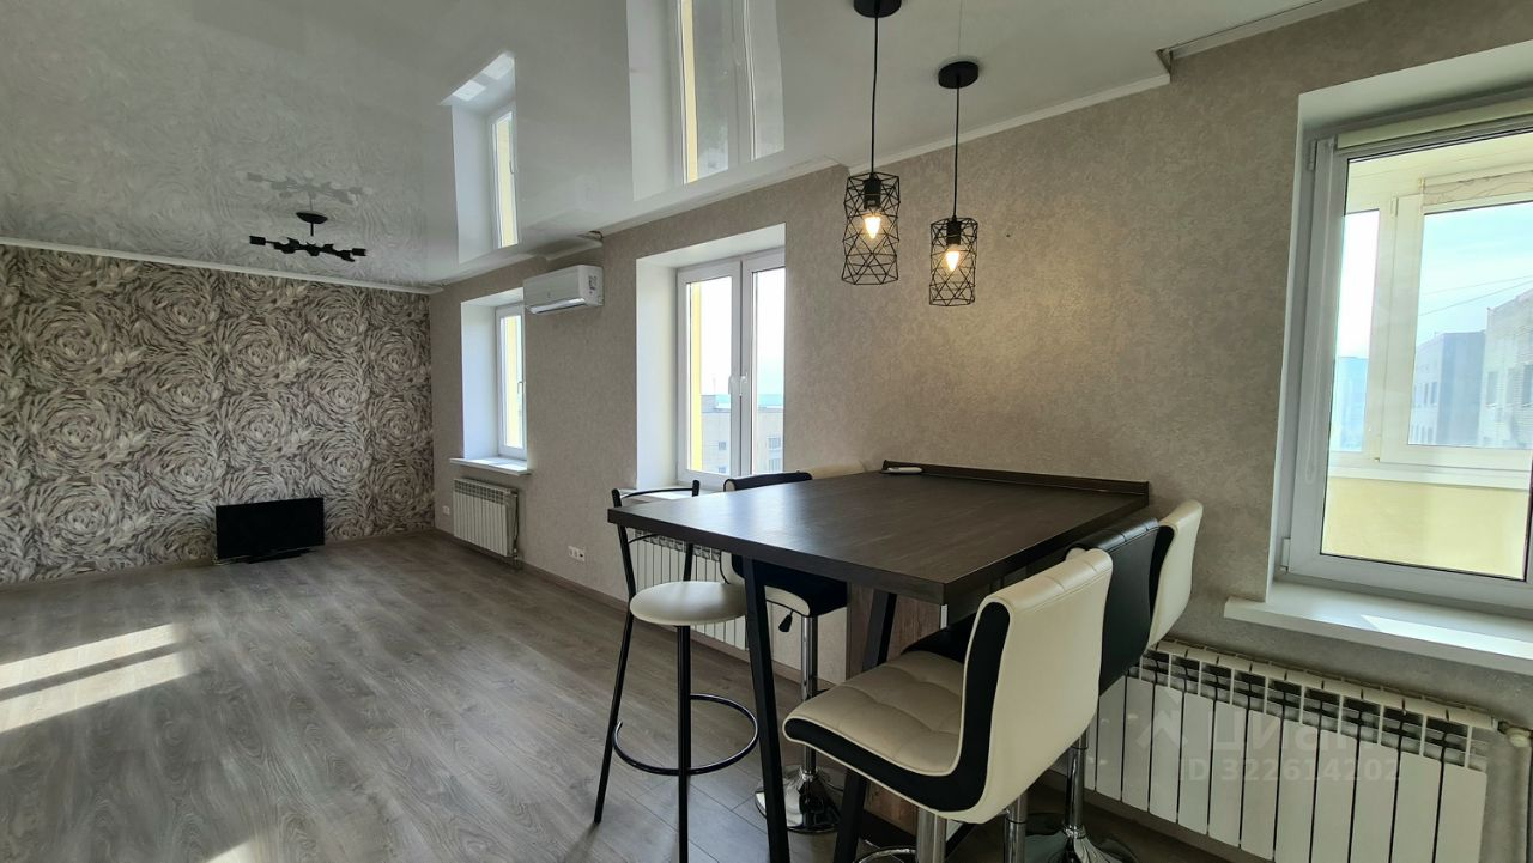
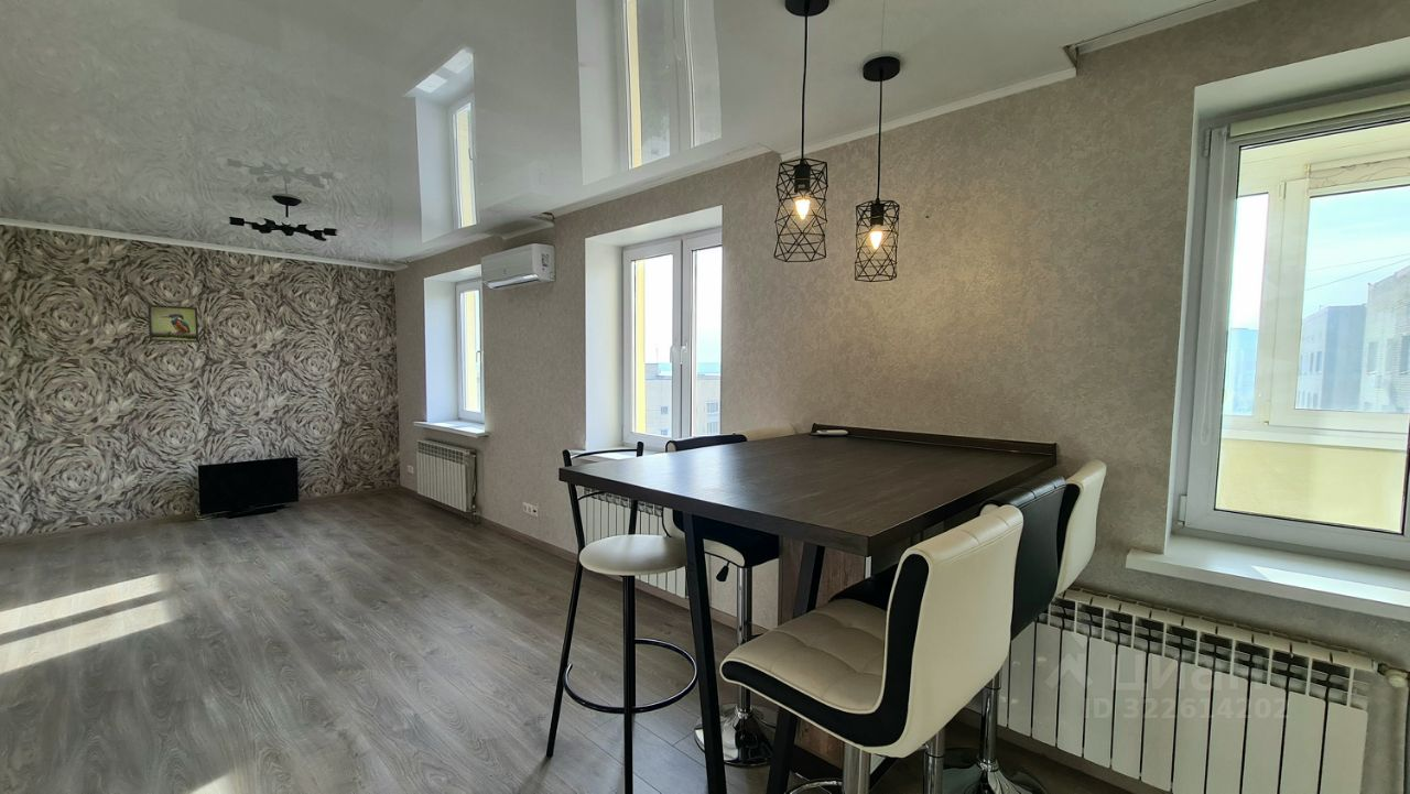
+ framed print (173, 324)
